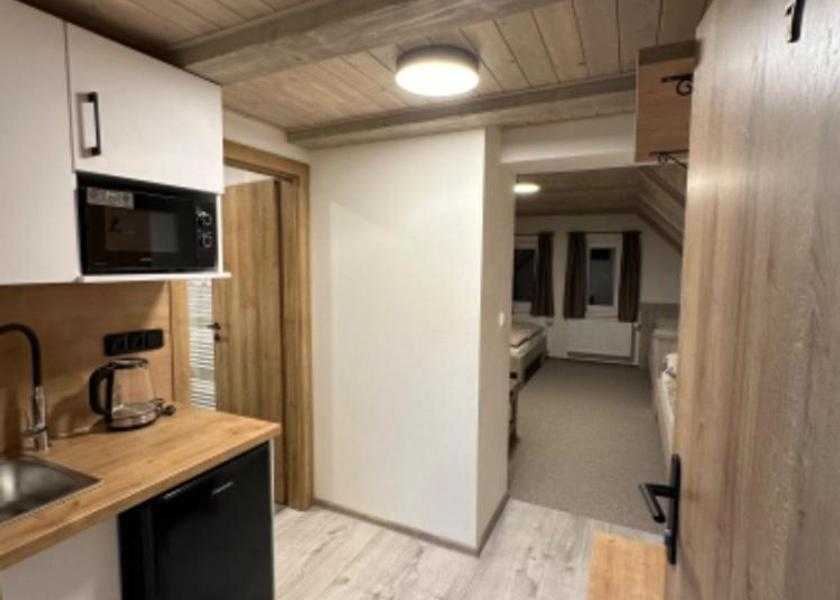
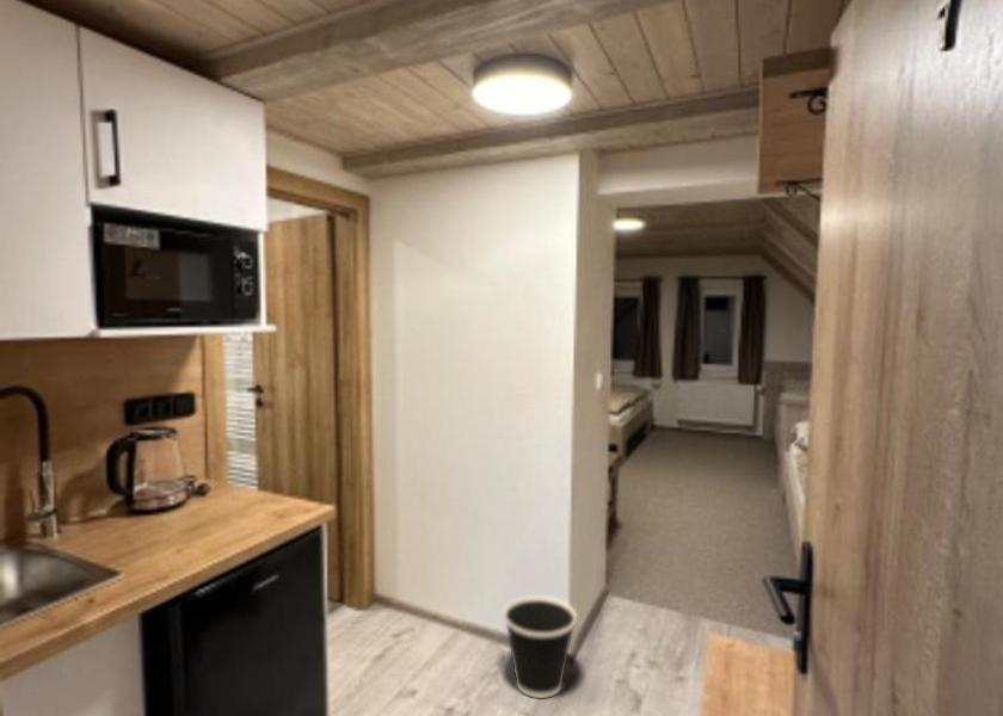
+ wastebasket (539, 648)
